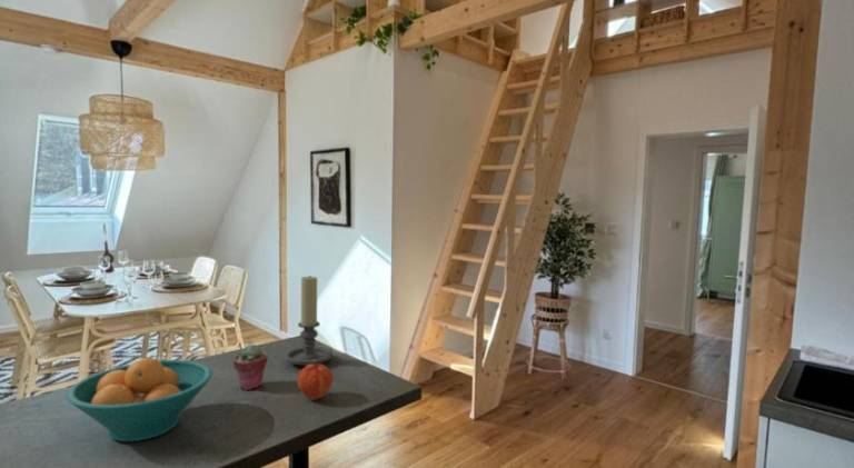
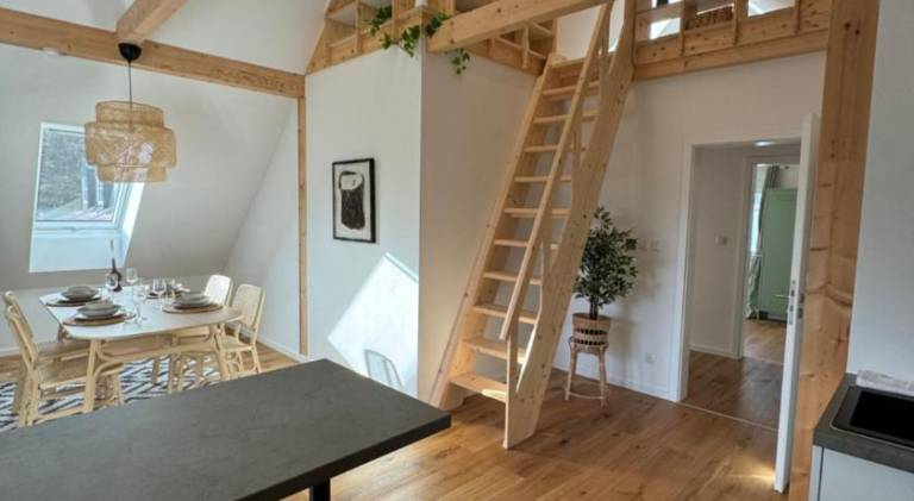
- candle holder (308, 317)
- fruit bowl (143, 392)
- fruit (315, 379)
- potted succulent (250, 365)
